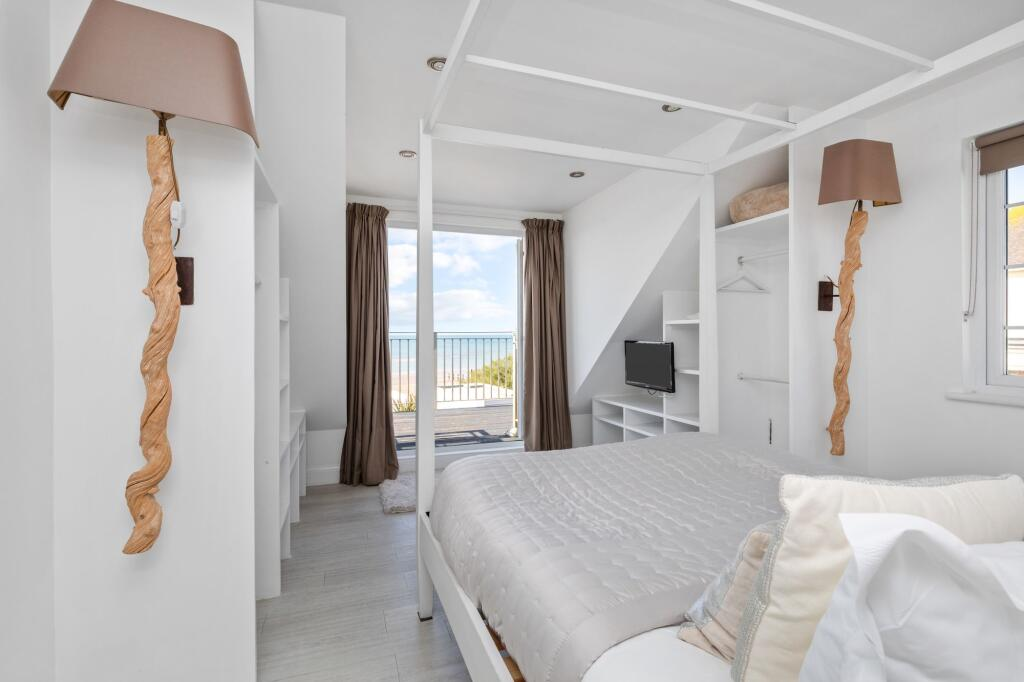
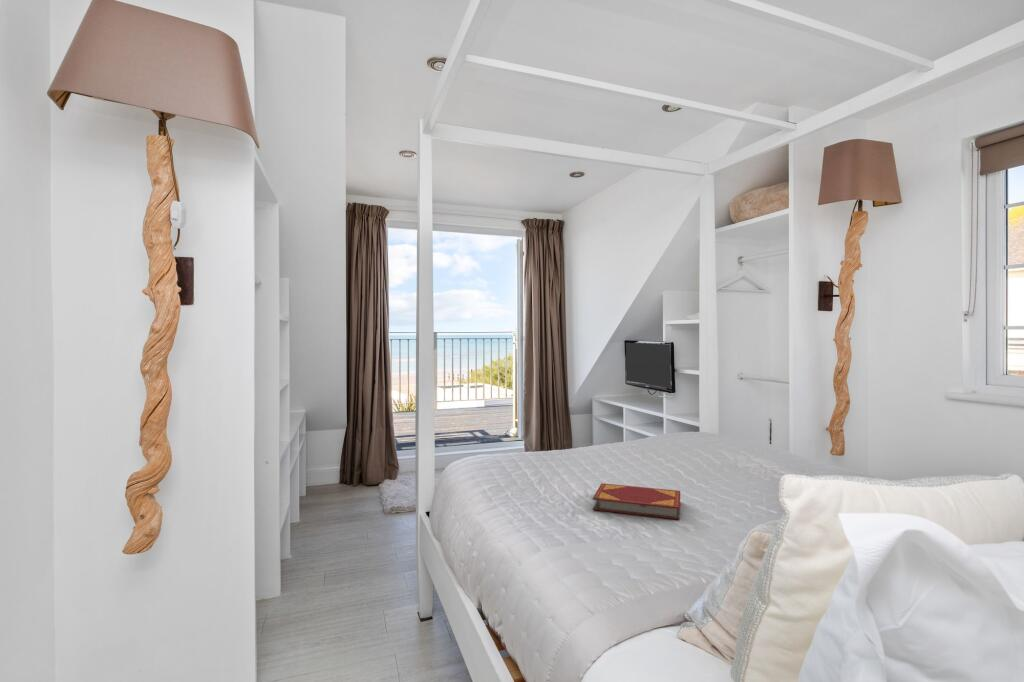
+ hardback book (637, 499)
